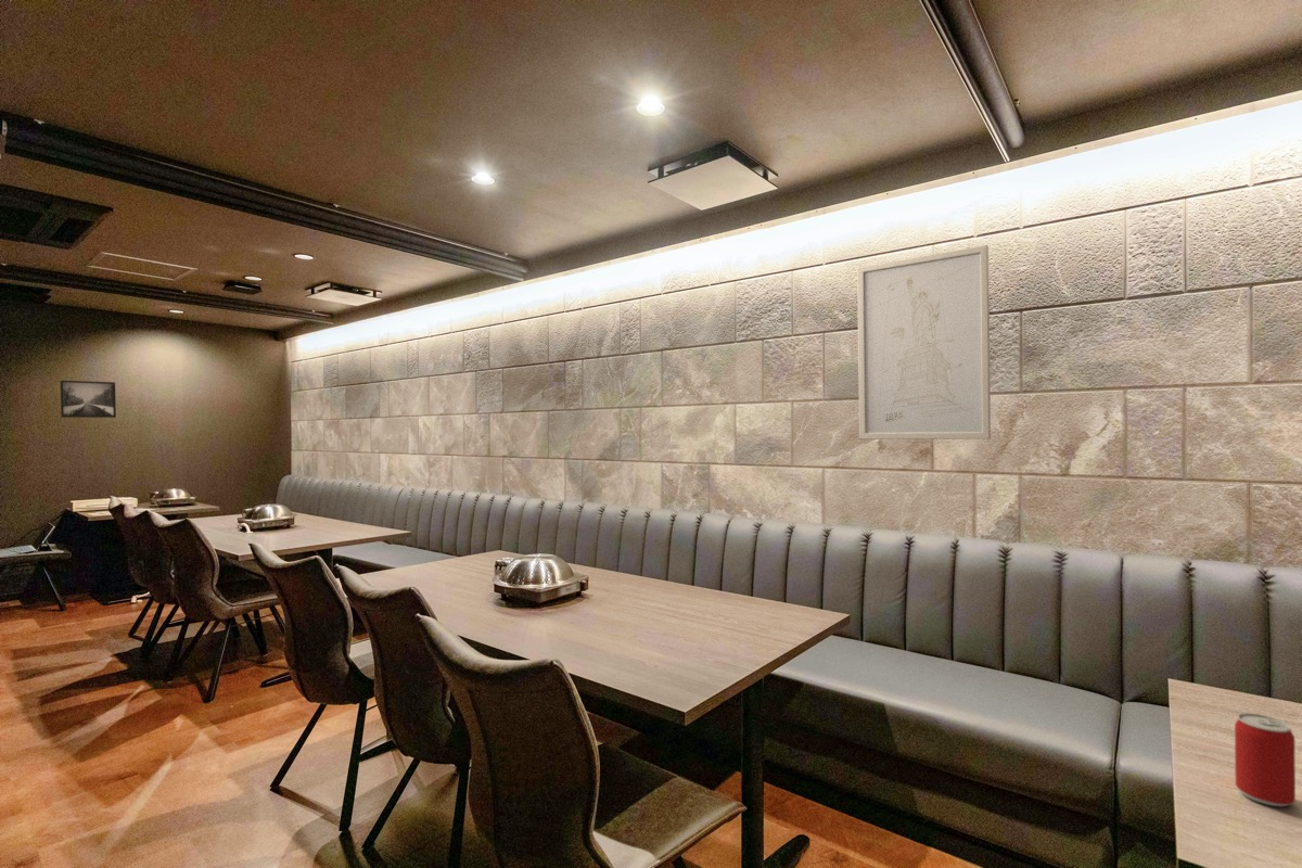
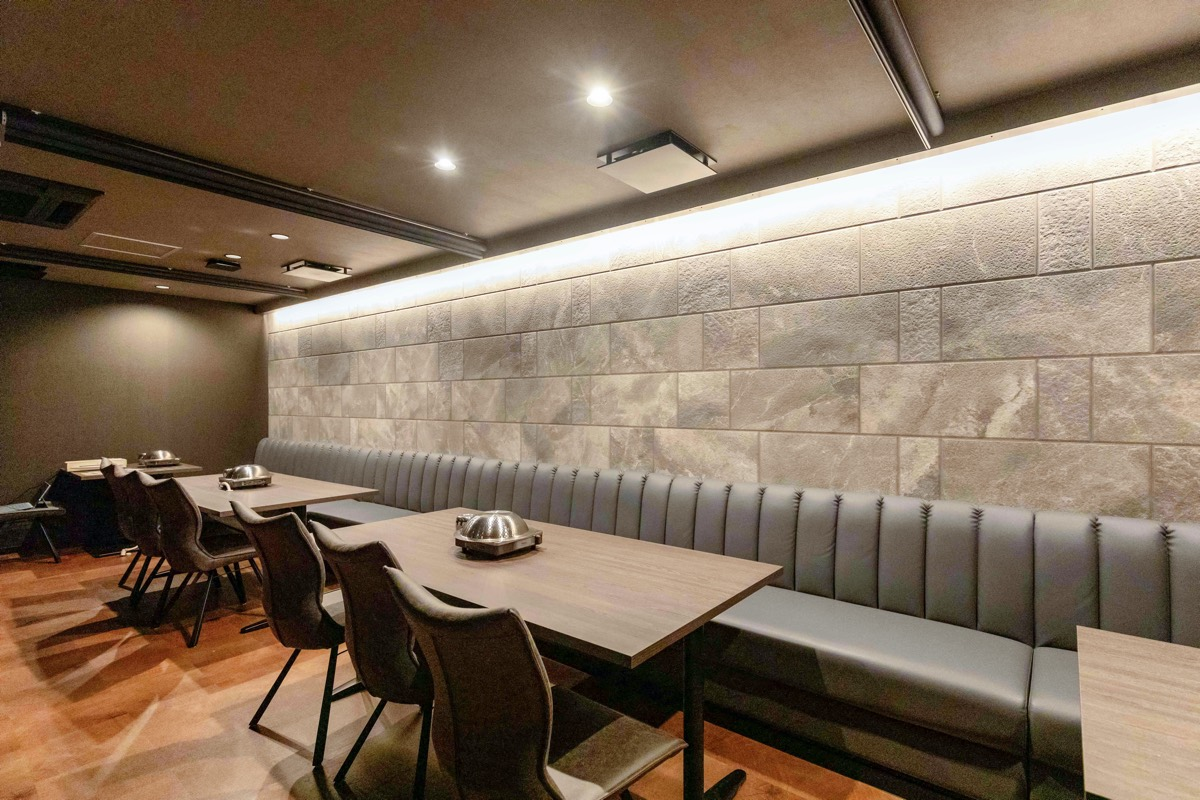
- wall art (920, 348)
- beer can (1264, 758)
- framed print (88, 399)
